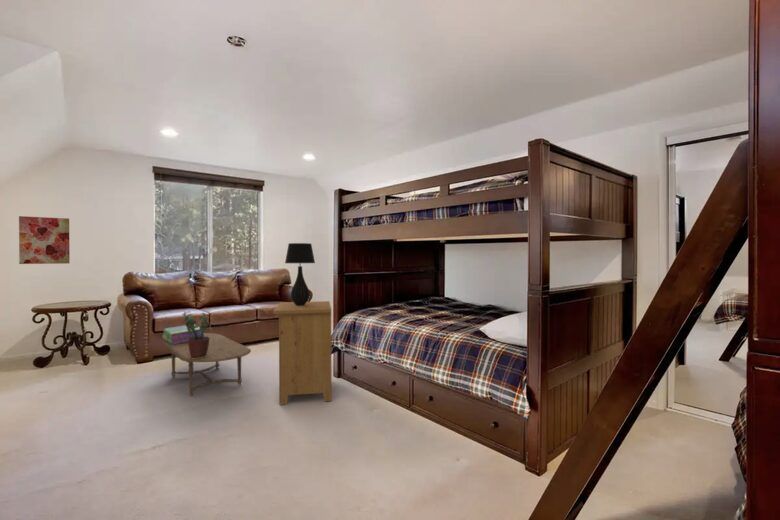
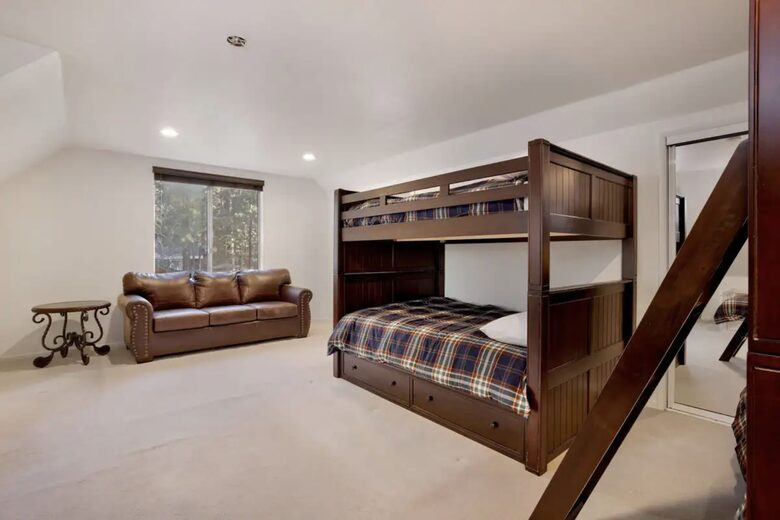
- coffee table (205, 361)
- nightstand (304, 348)
- stack of books (183, 334)
- potted plant (197, 332)
- table lamp (300, 274)
- wall art (45, 240)
